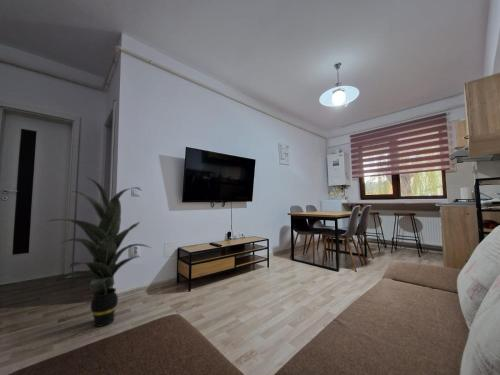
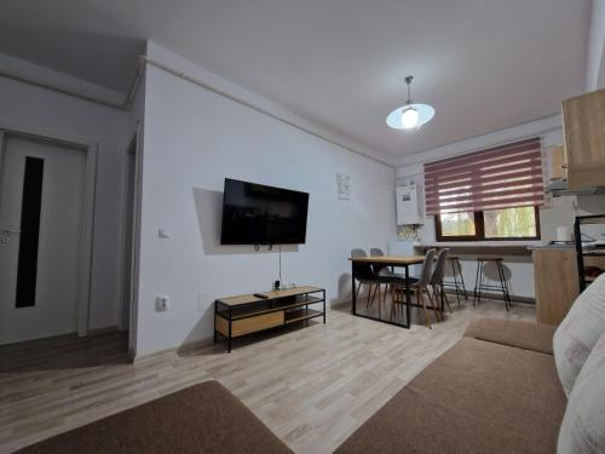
- indoor plant (100, 248)
